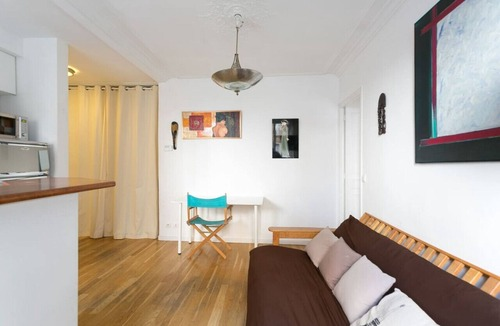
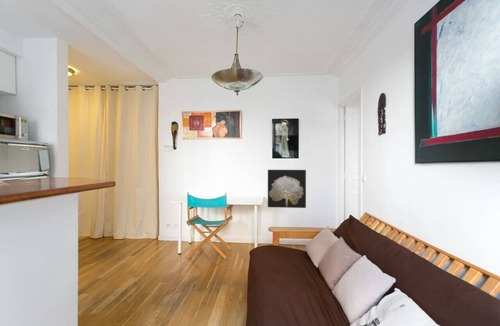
+ wall art (286, 188)
